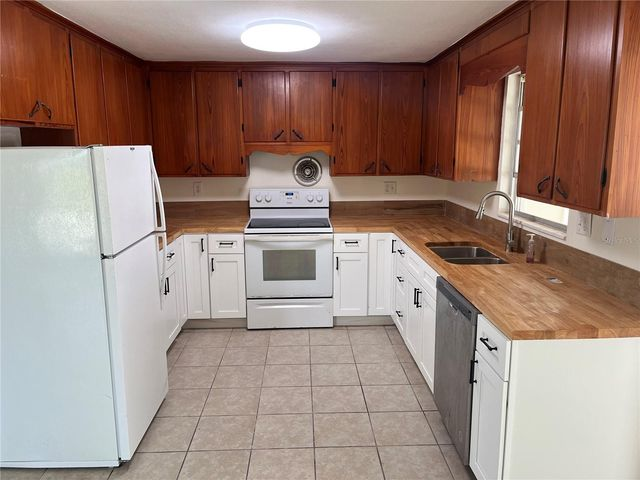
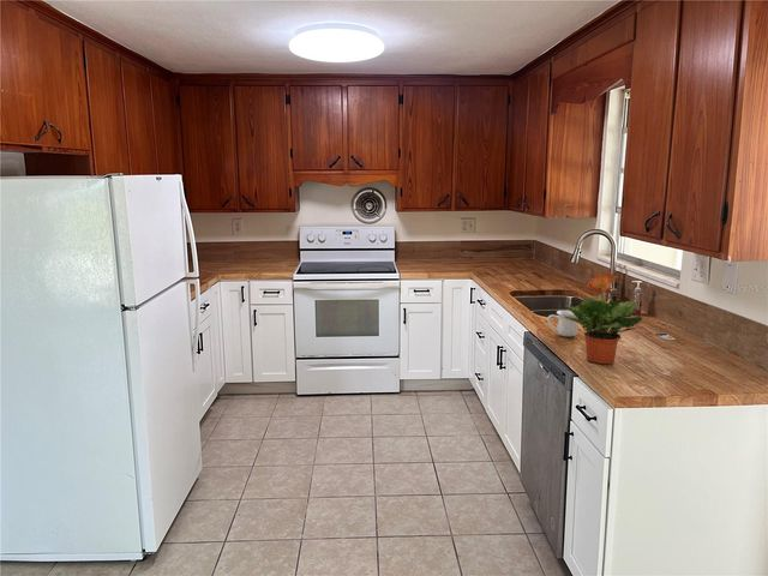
+ mug (563, 323)
+ potted plant (600, 317)
